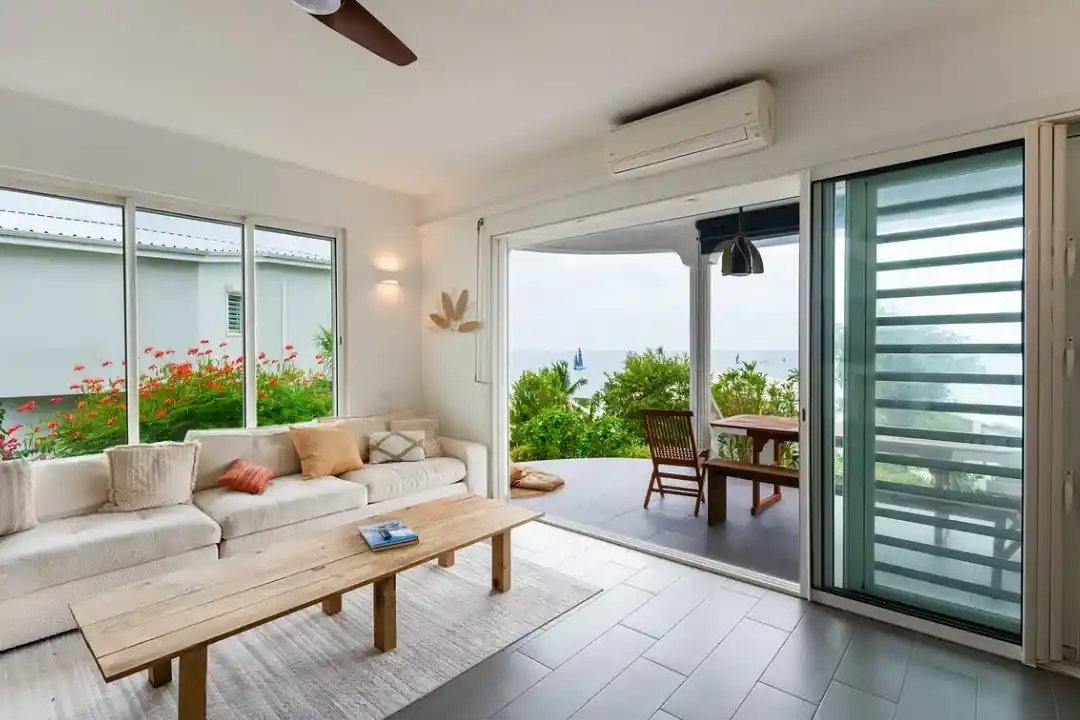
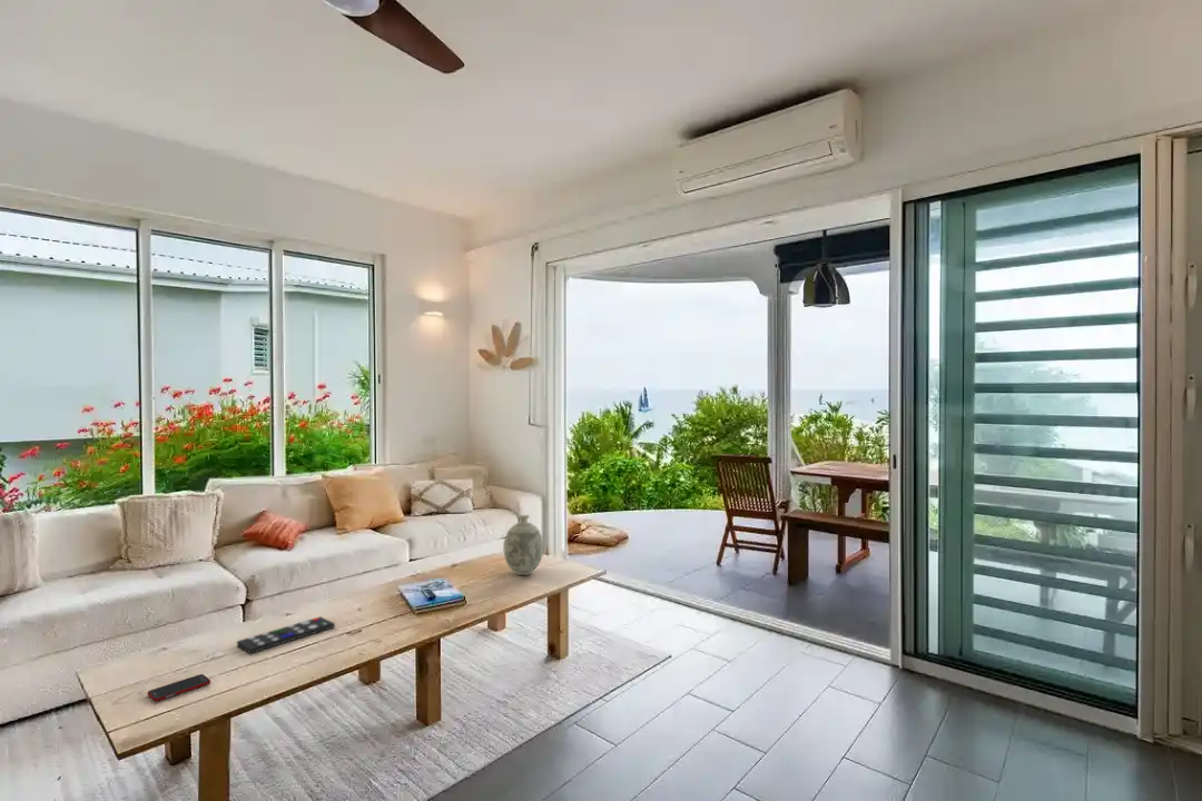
+ decorative vase (523, 544)
+ remote control (287, 633)
+ cell phone (179, 686)
